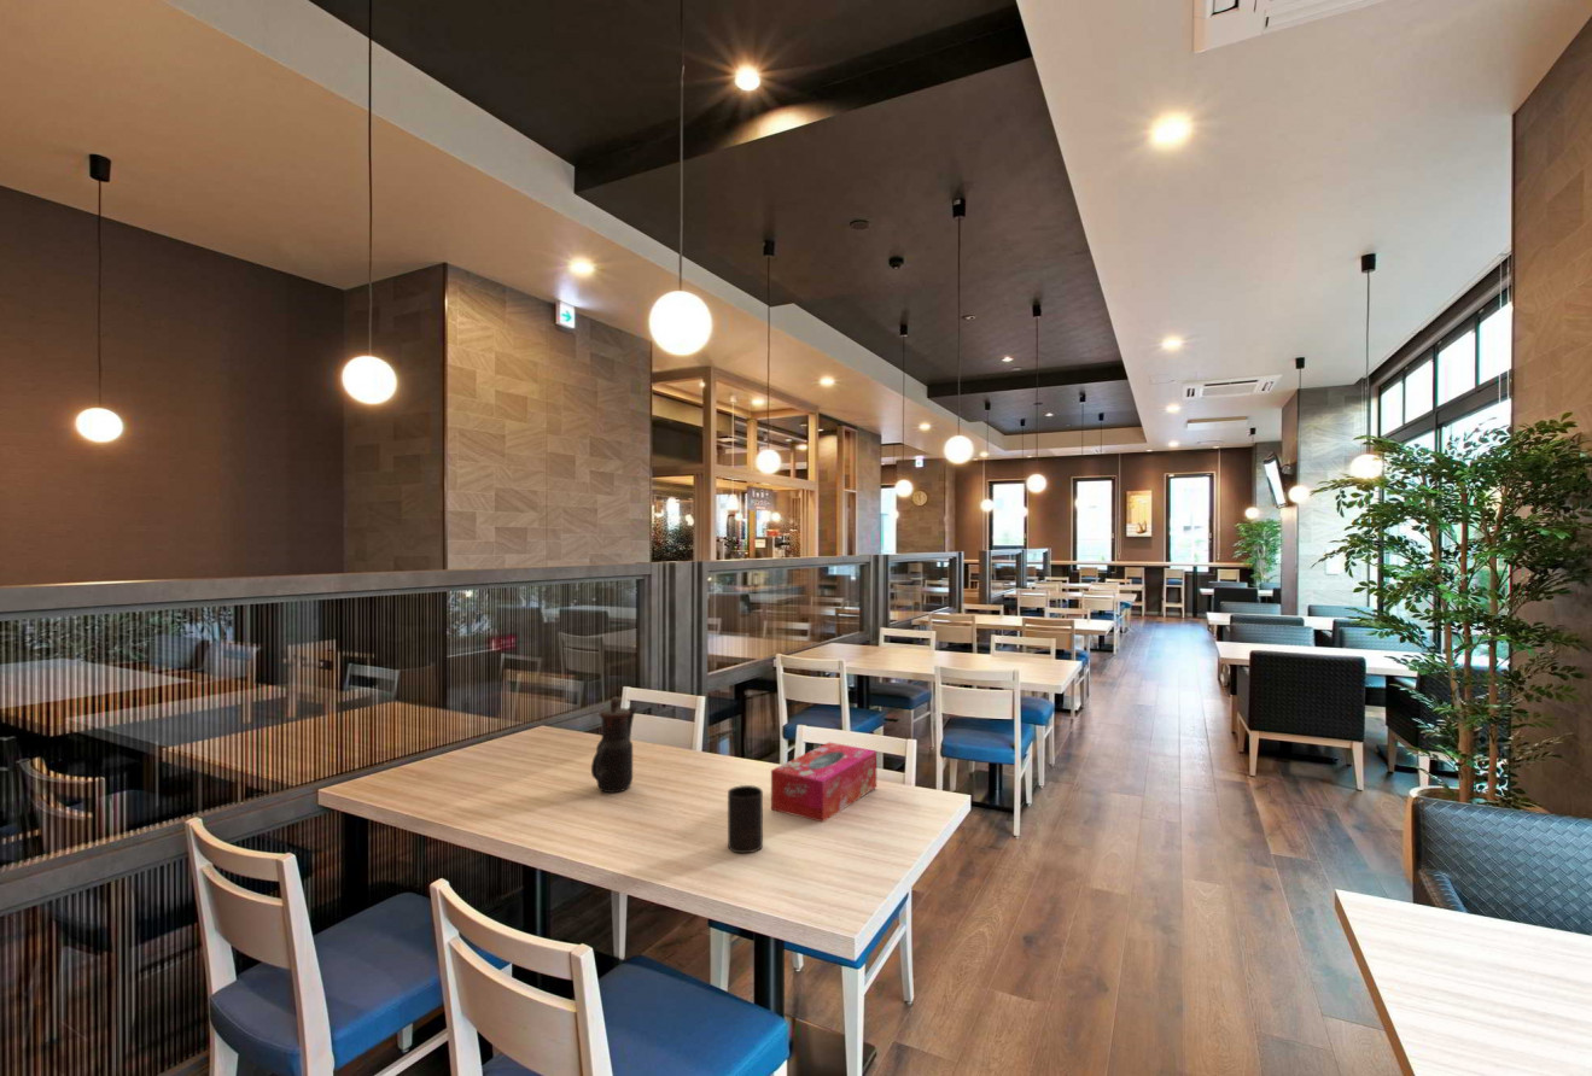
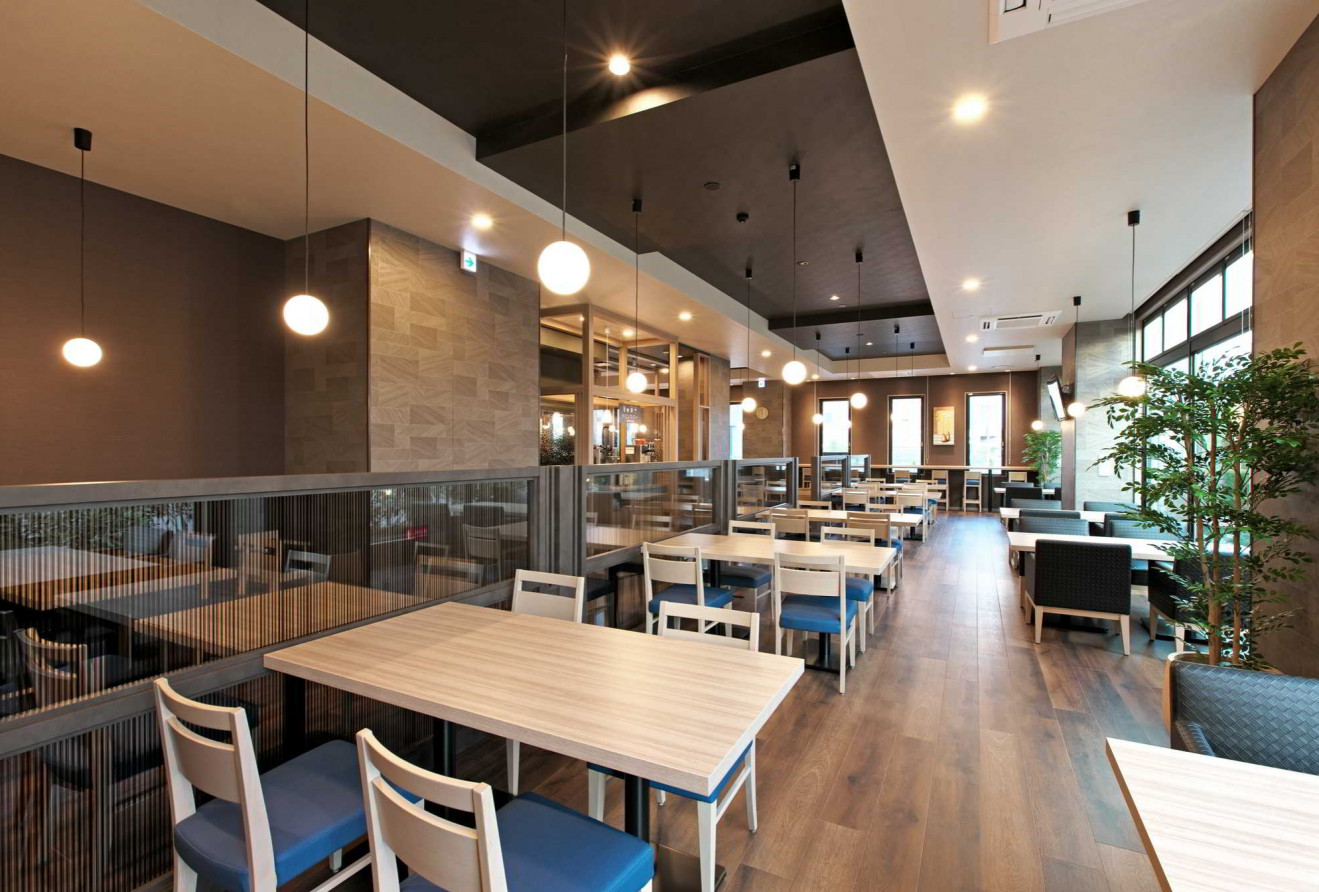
- teapot (614, 742)
- tissue box (826, 778)
- cup (745, 818)
